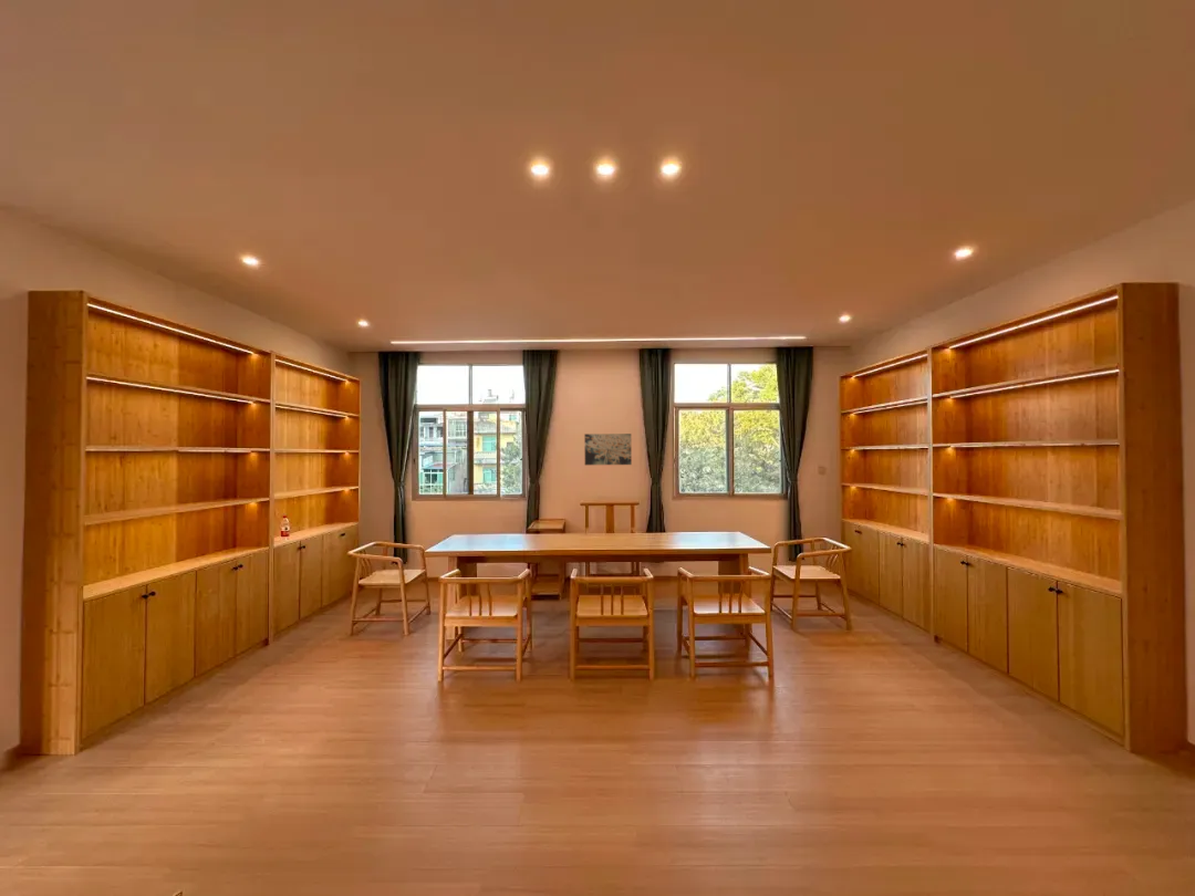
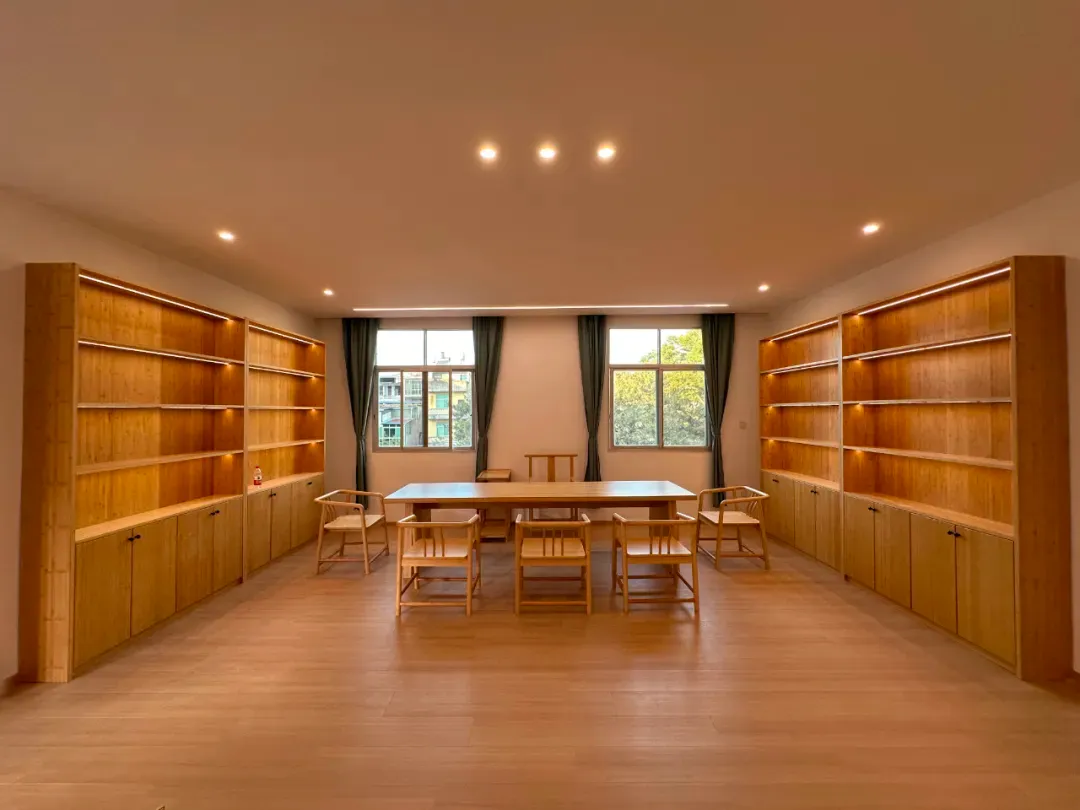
- wall art (607, 449)
